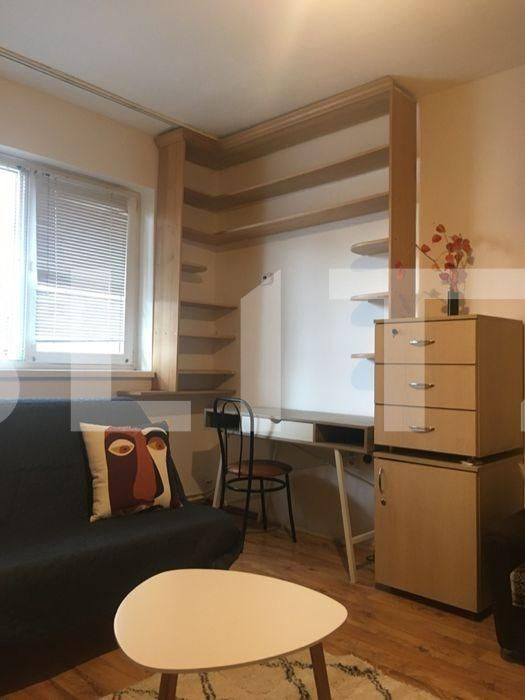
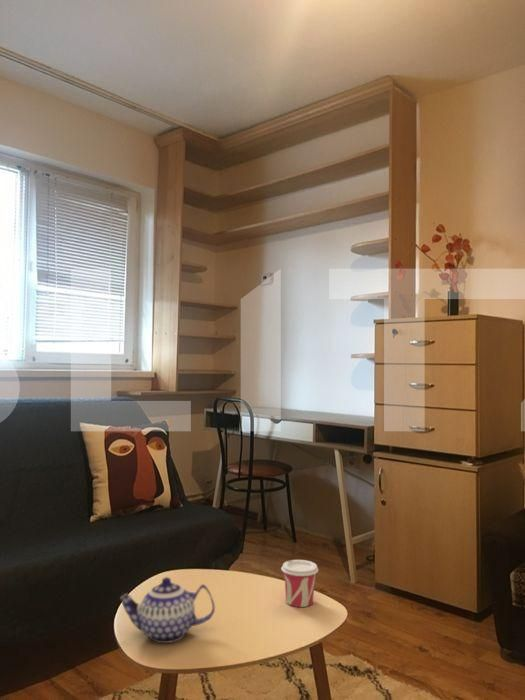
+ cup (299, 583)
+ teapot (168, 605)
